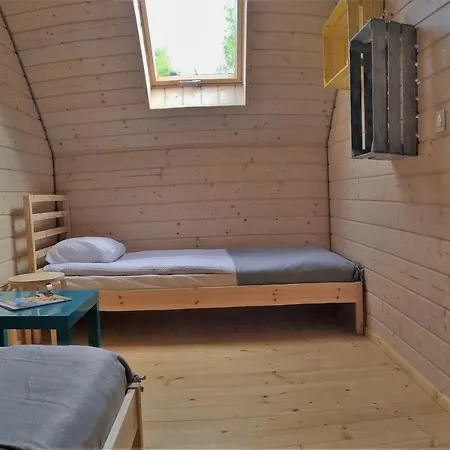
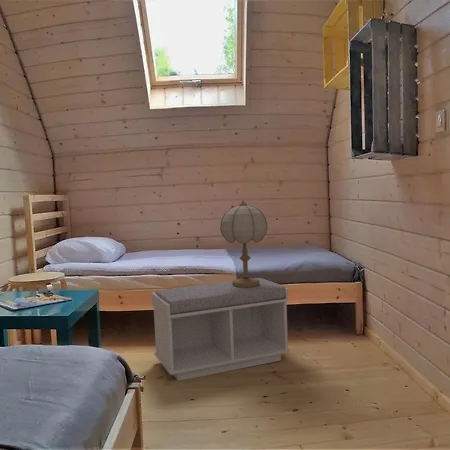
+ bench (220, 324)
+ table lamp (244, 242)
